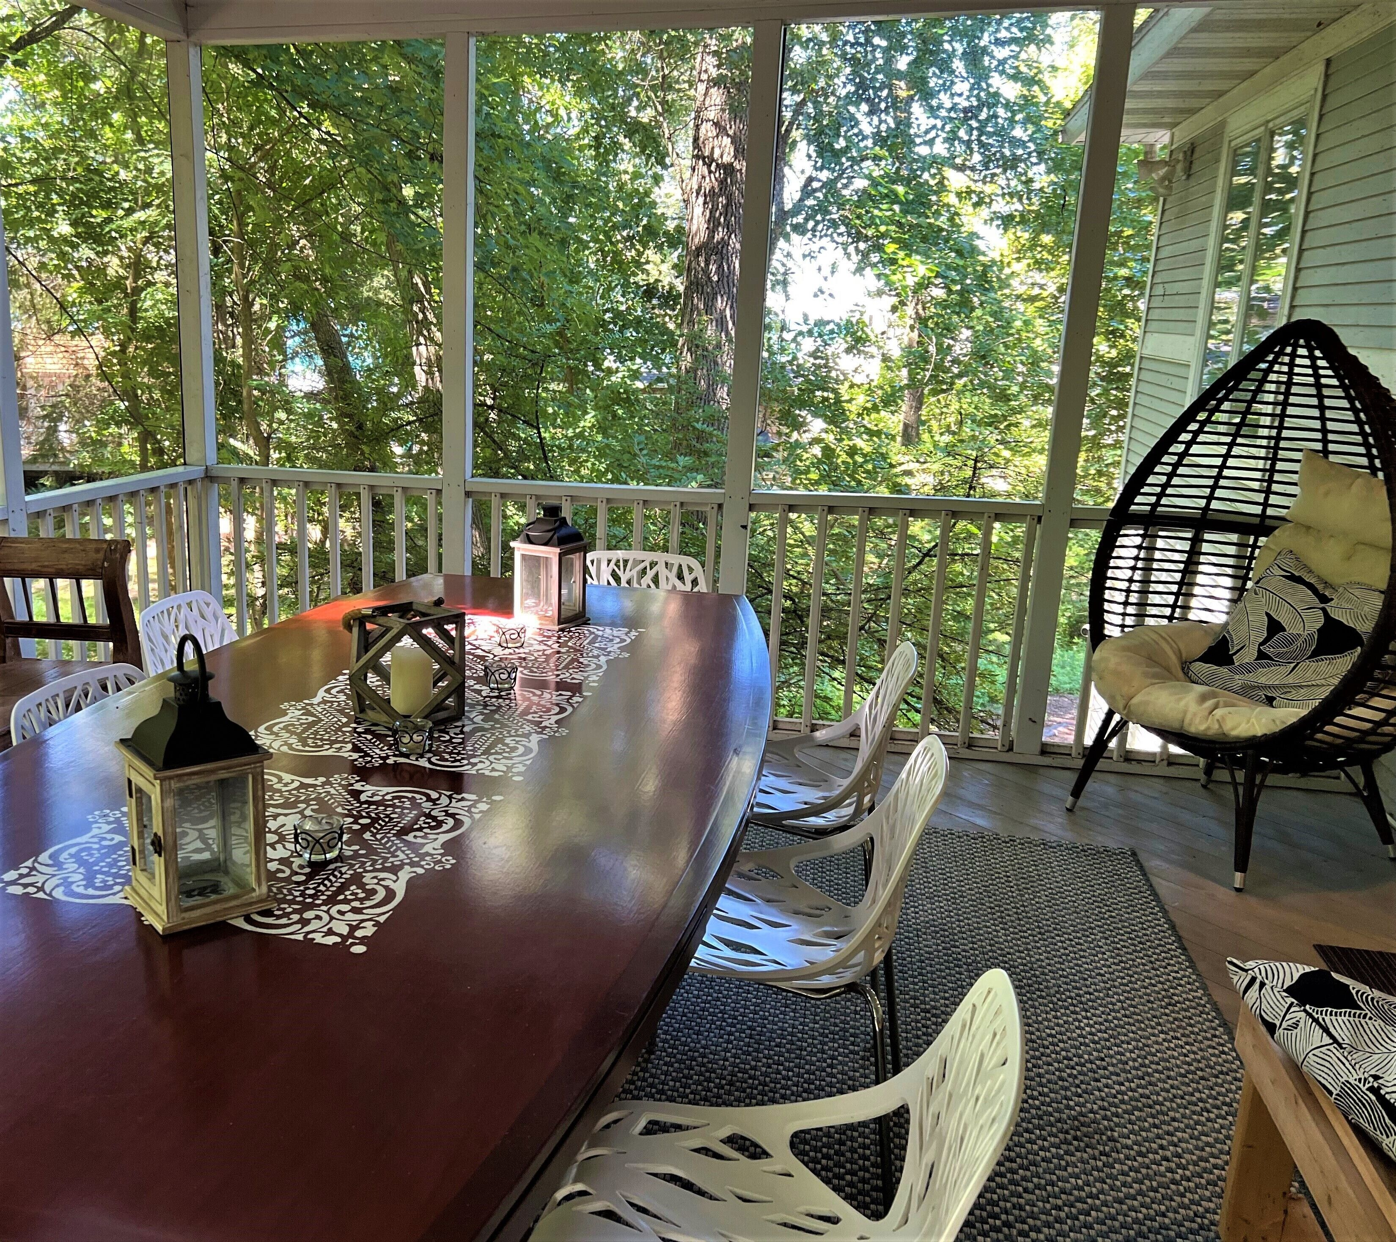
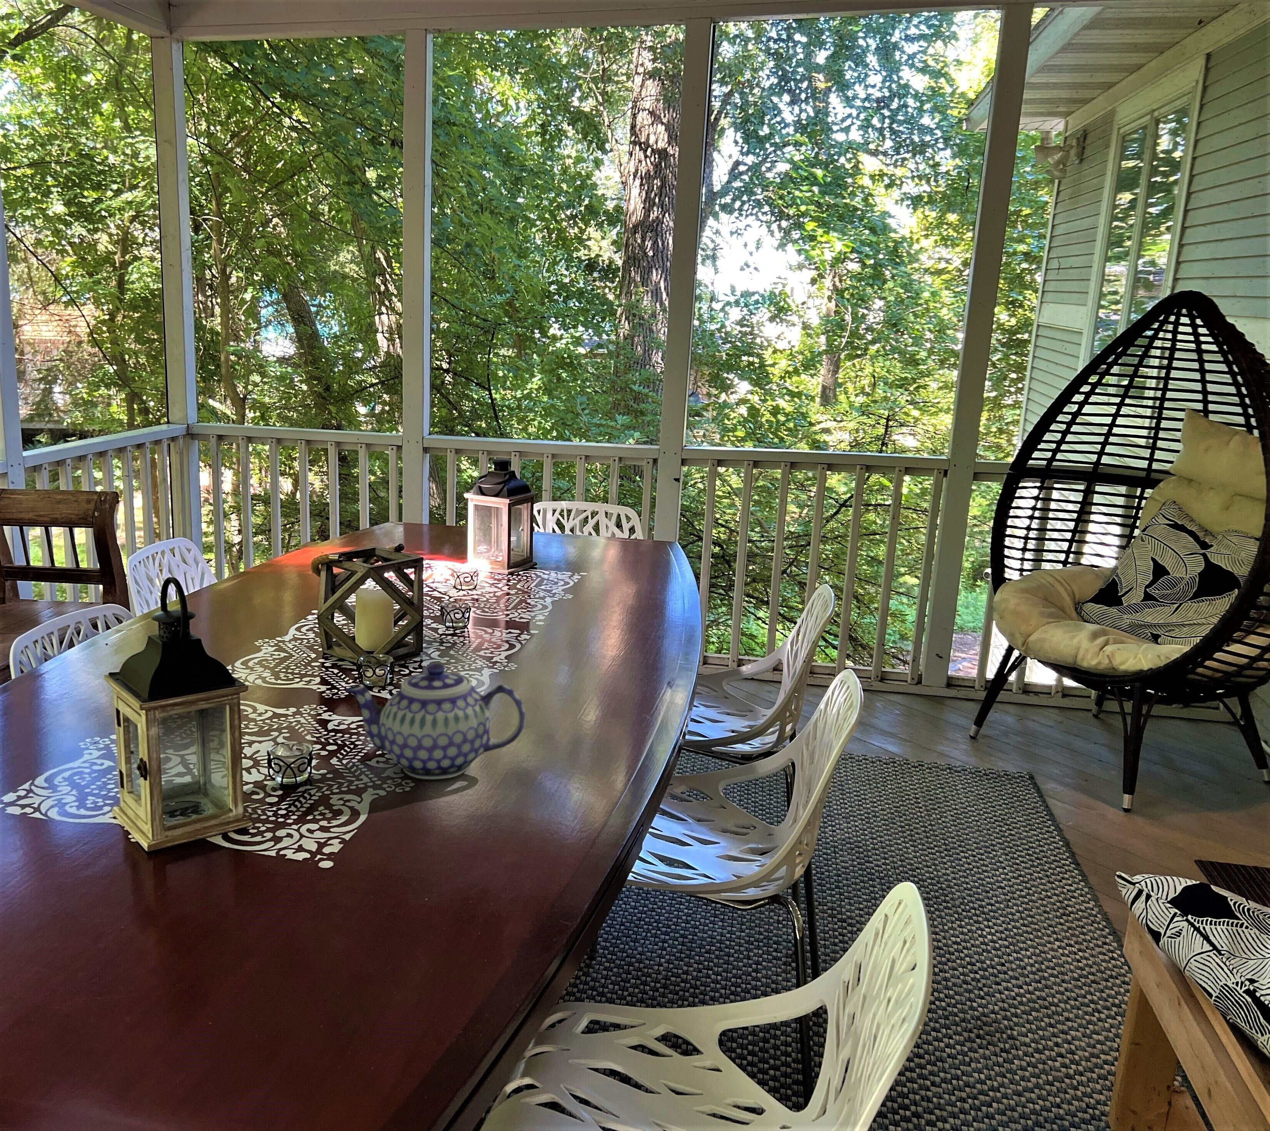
+ teapot (436, 715)
